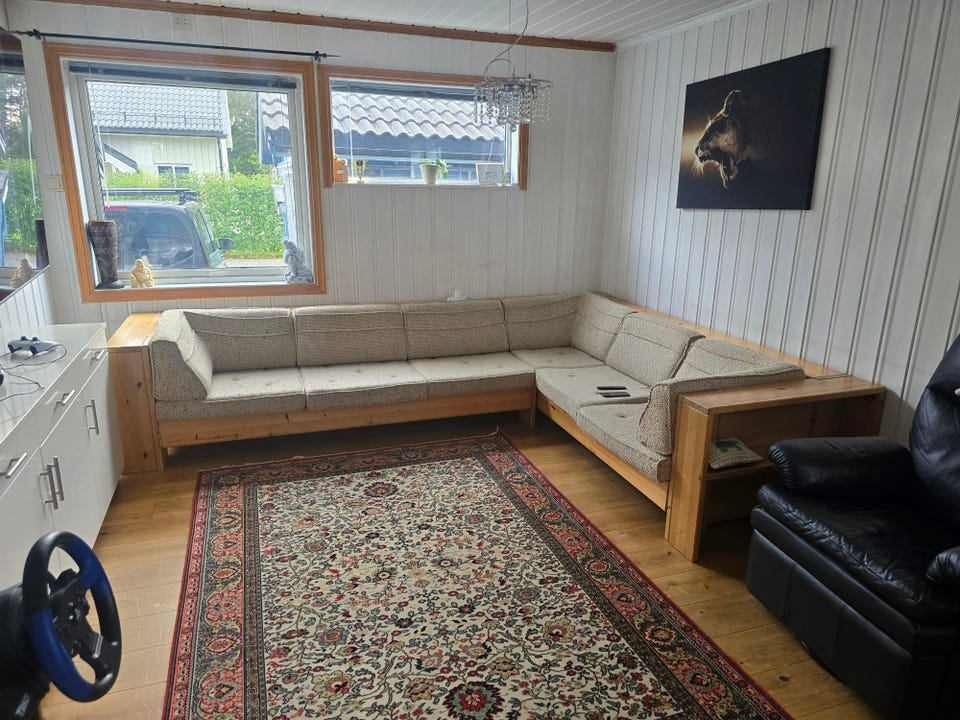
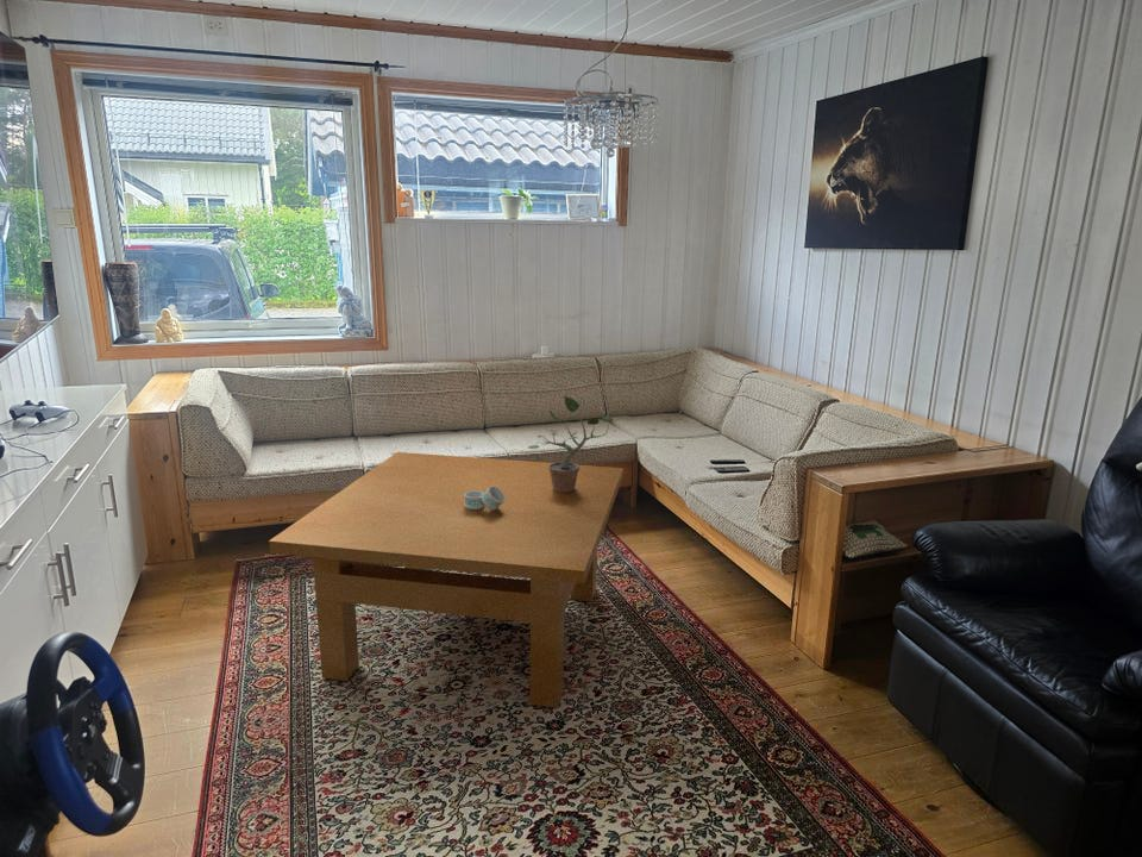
+ potted plant (570, 445)
+ table (472, 565)
+ napkin ring (484, 495)
